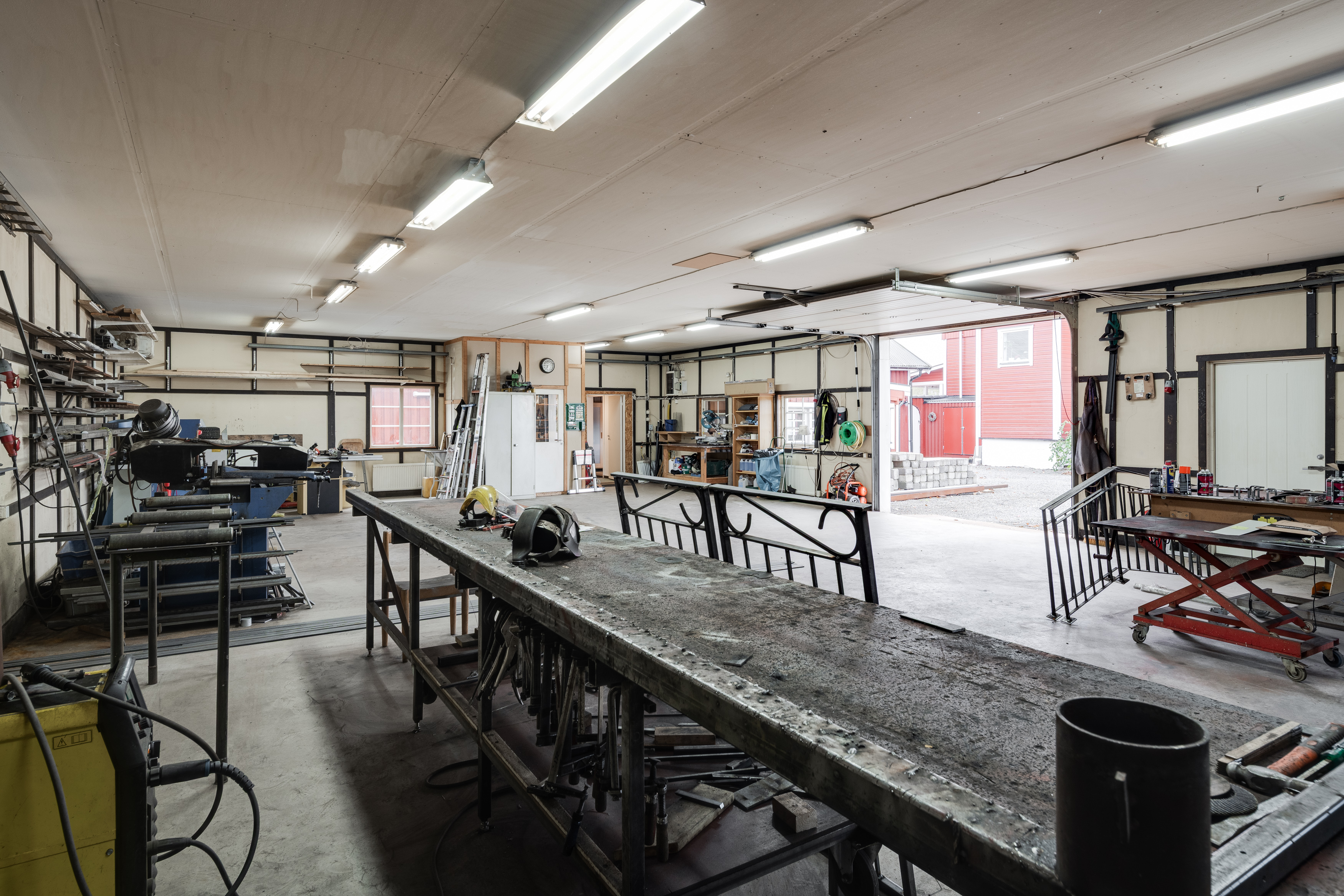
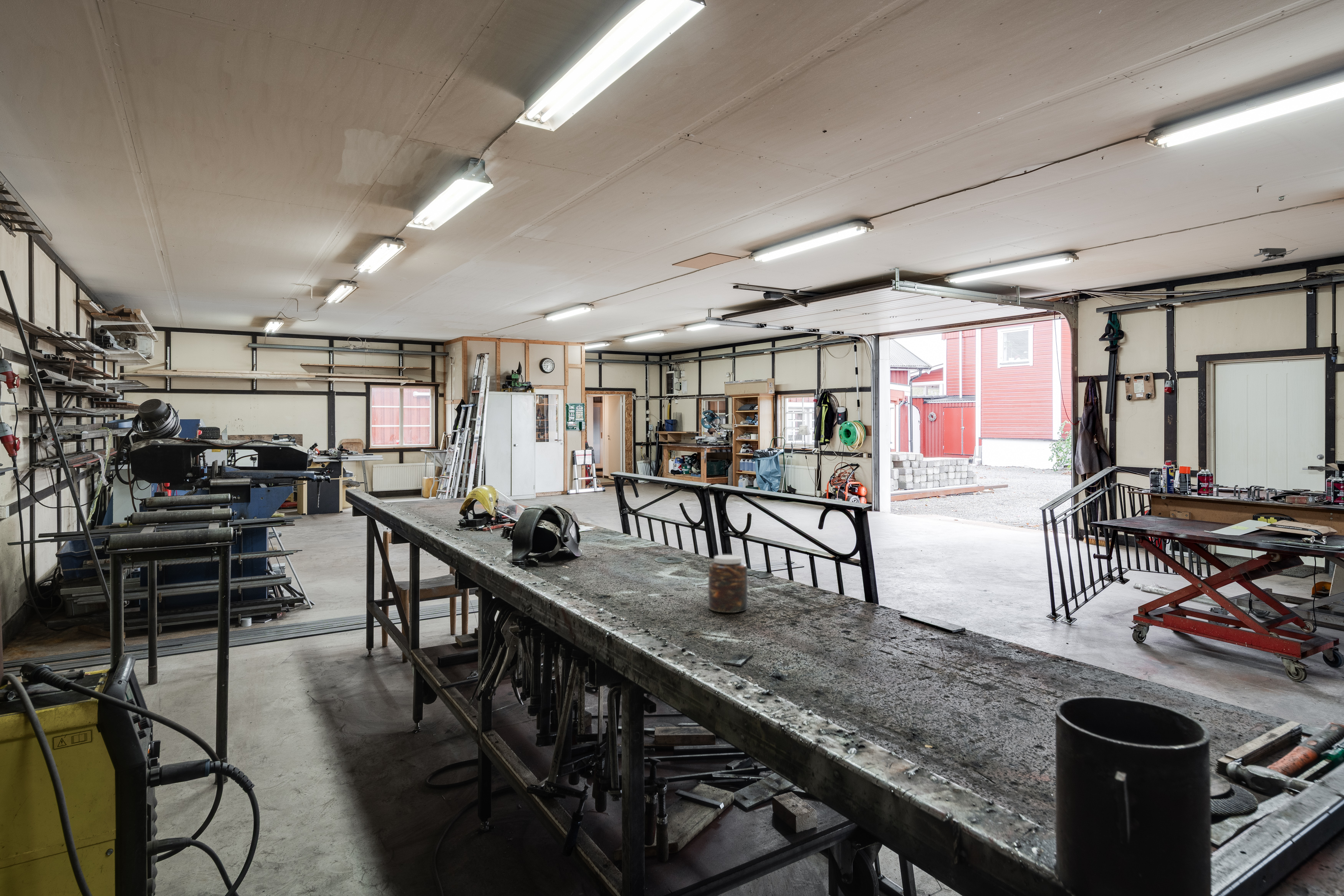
+ jar (728, 582)
+ security camera (1275, 253)
